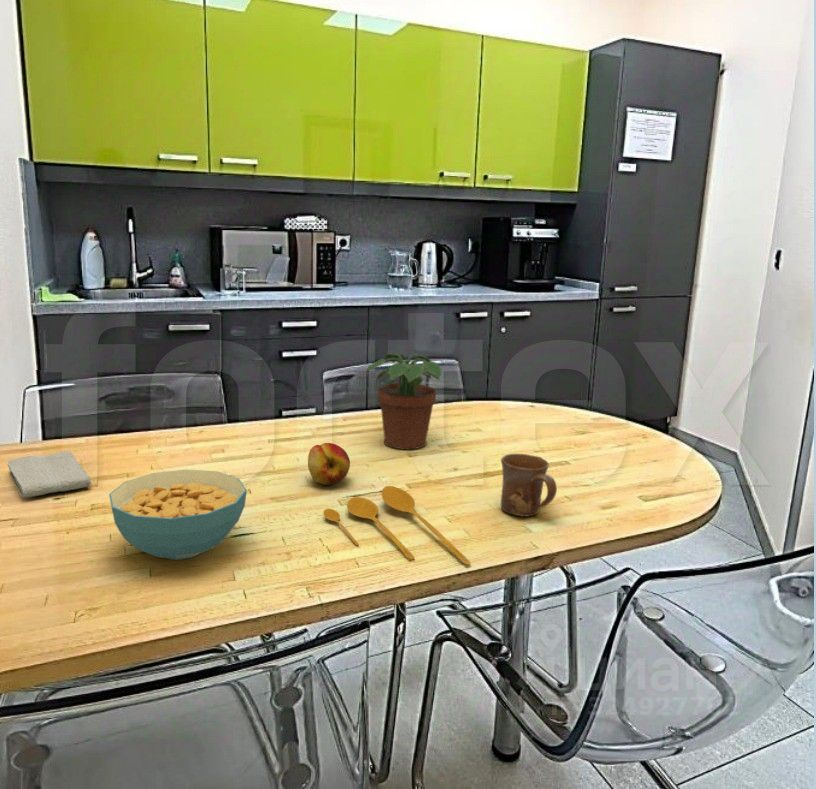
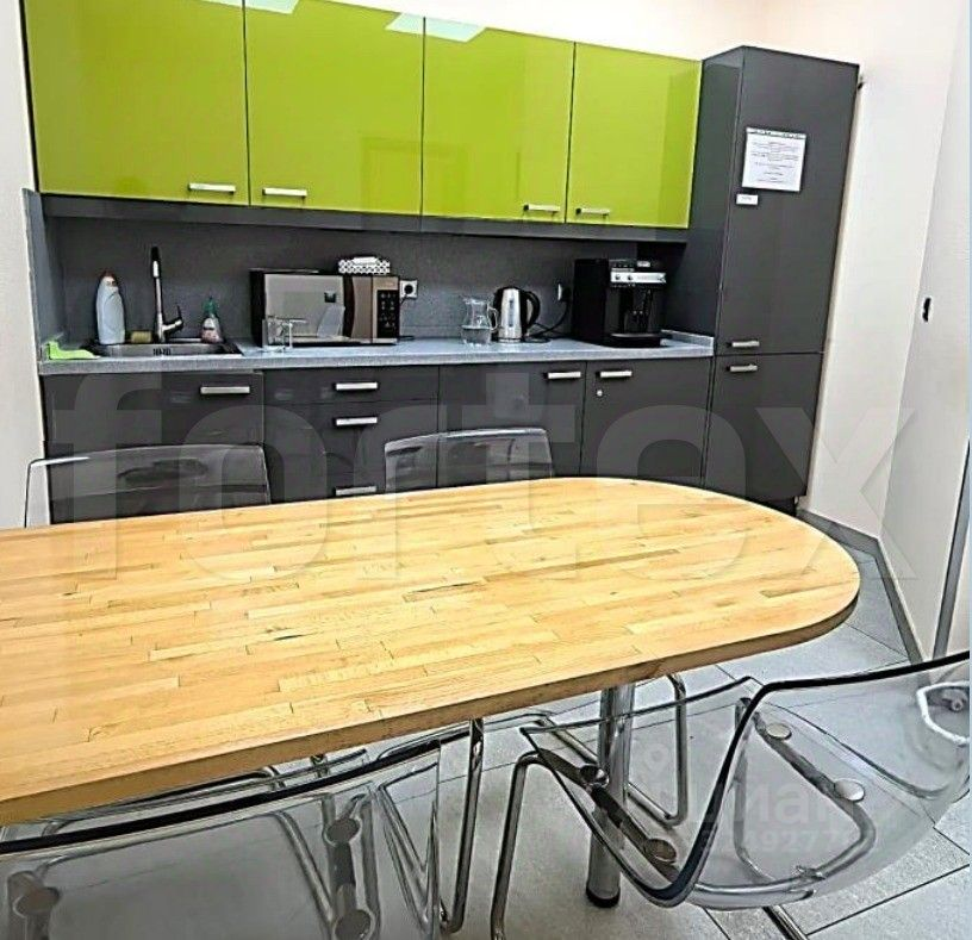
- mug (528, 488)
- cereal bowl (180, 521)
- potted plant (404, 400)
- spoon (390, 532)
- washcloth (47, 472)
- fruit (328, 462)
